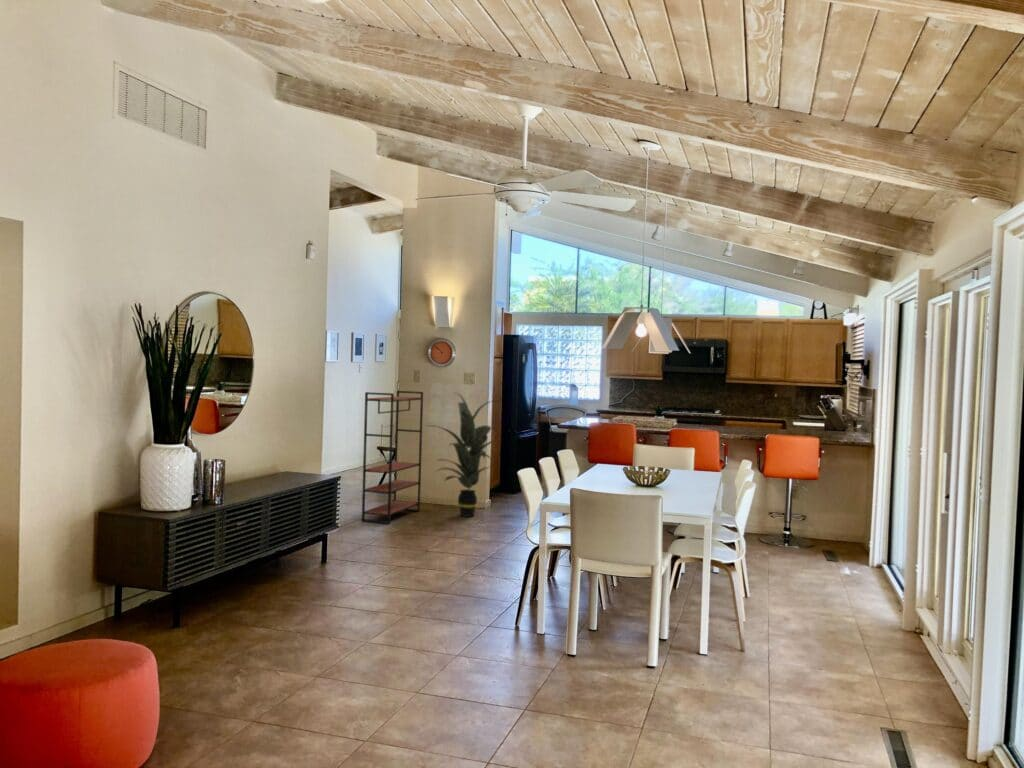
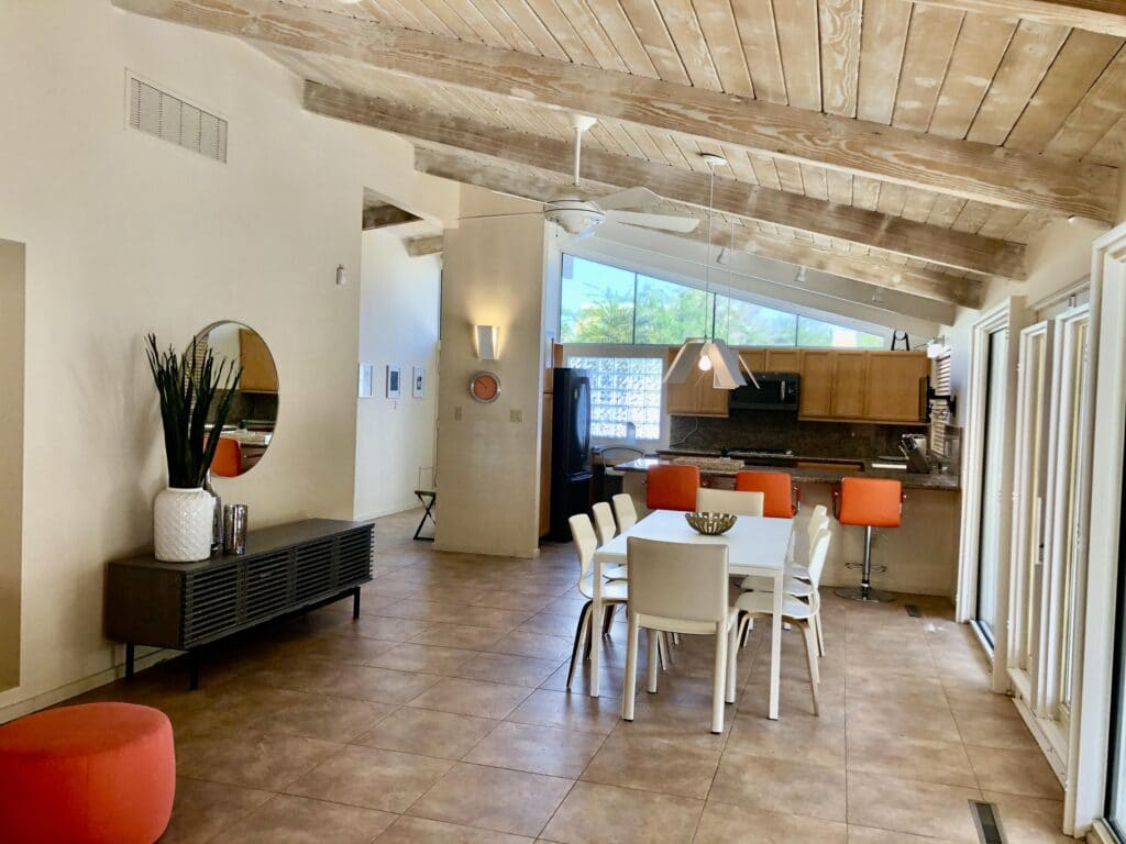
- bookshelf (395, 454)
- indoor plant (465, 453)
